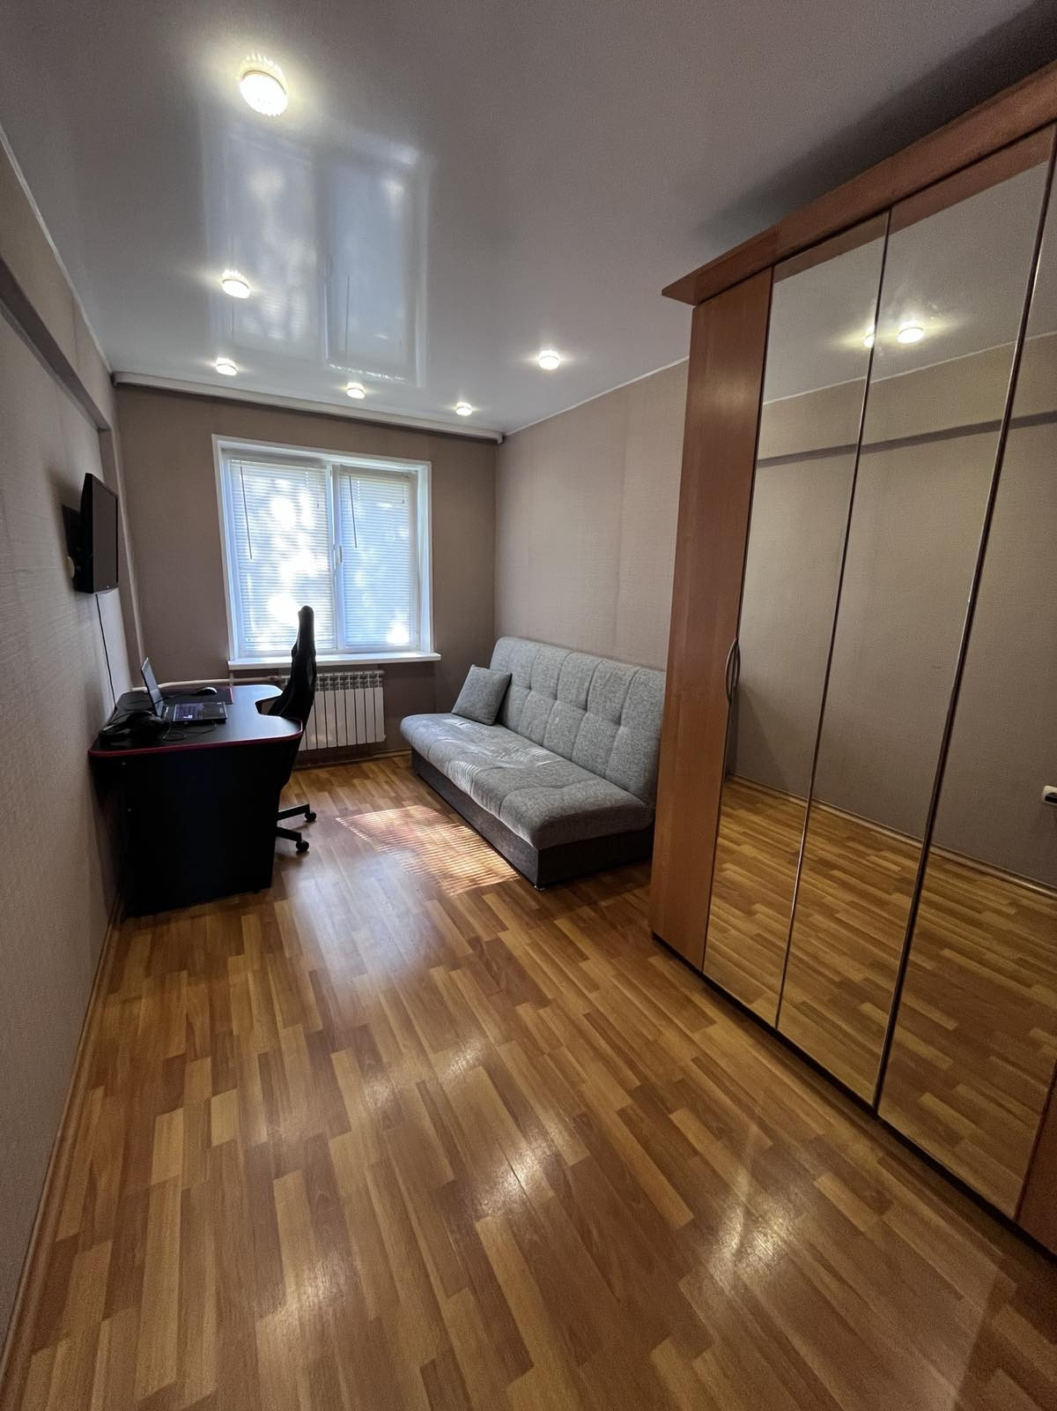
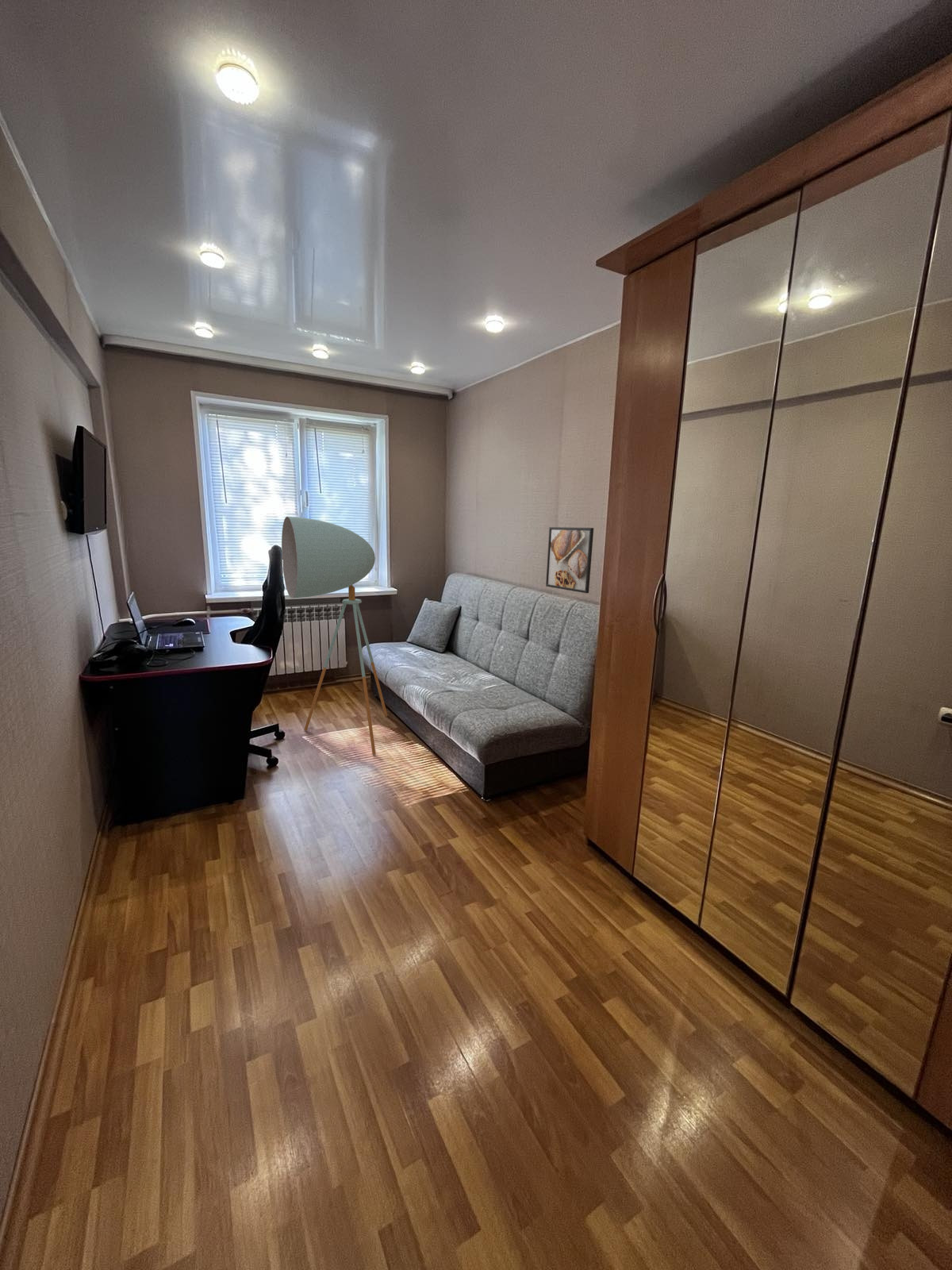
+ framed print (568, 559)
+ floor lamp (356, 633)
